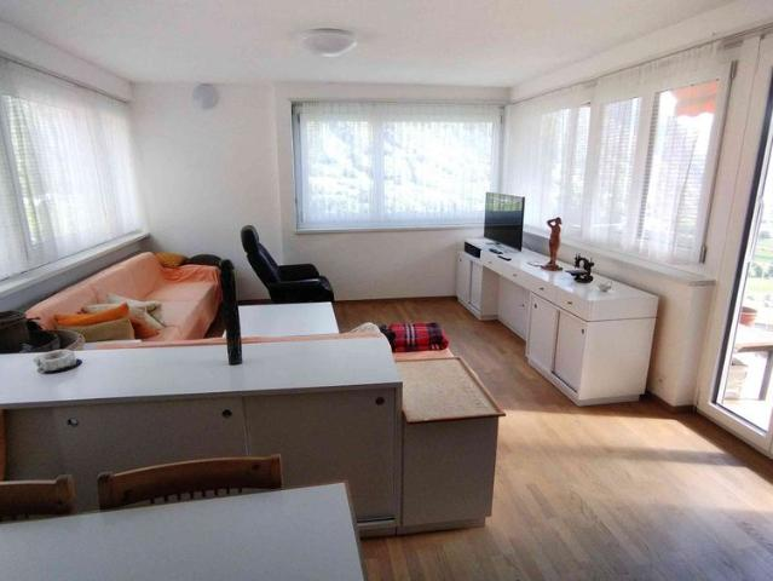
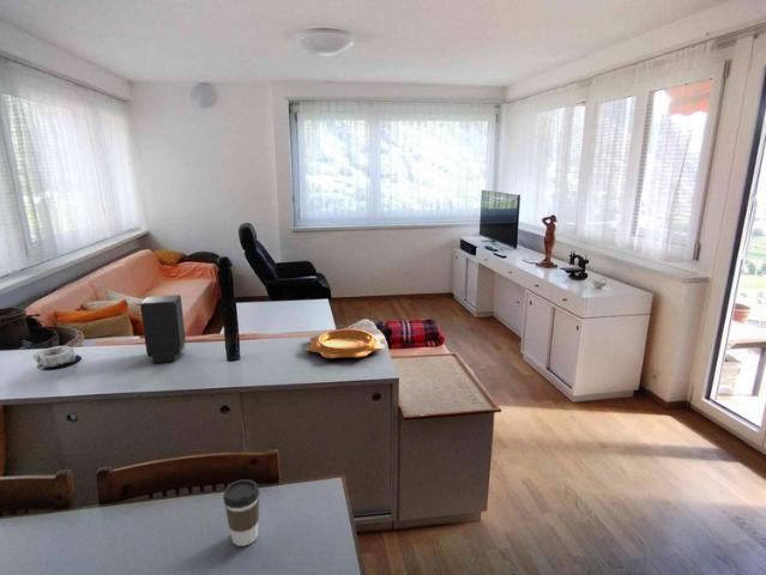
+ speaker (164, 327)
+ decorative bowl (346, 341)
+ coffee cup (242, 513)
